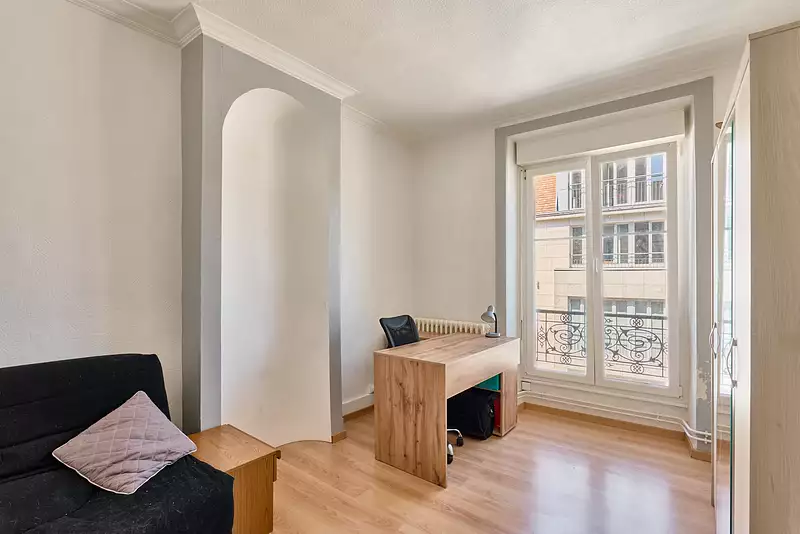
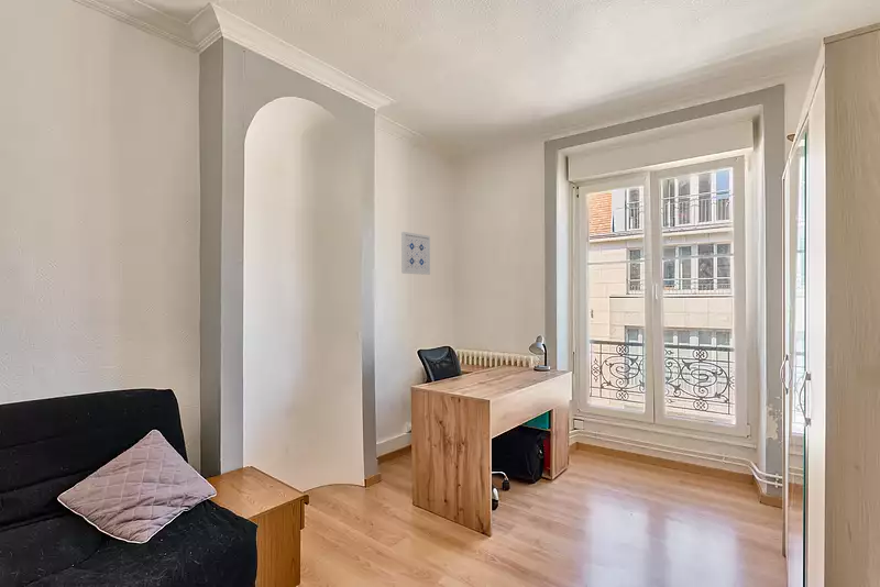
+ wall art (416, 254)
